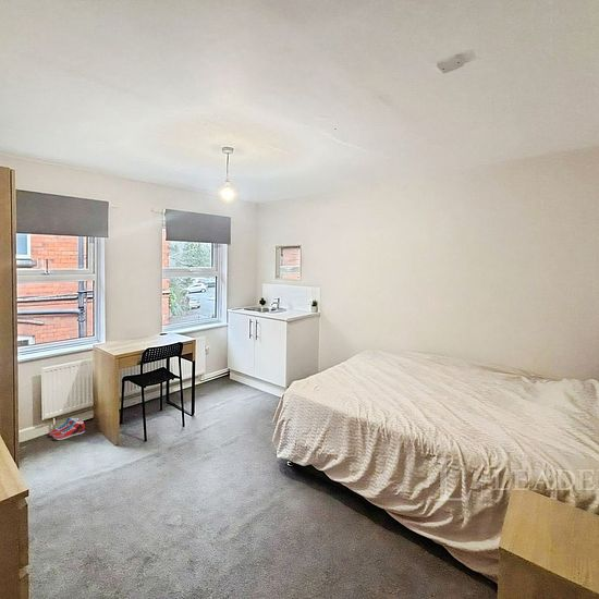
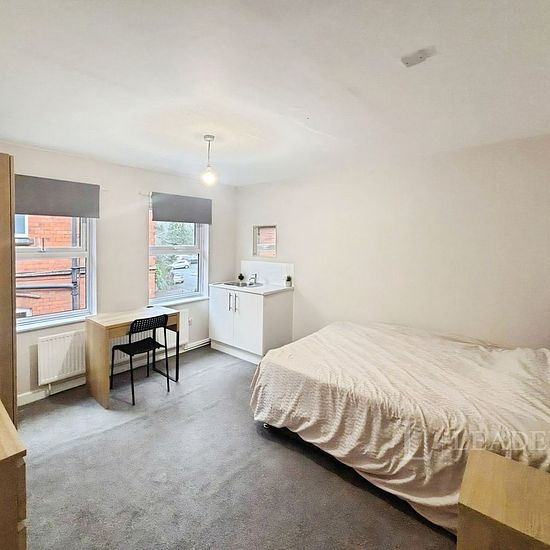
- shoe (66, 427)
